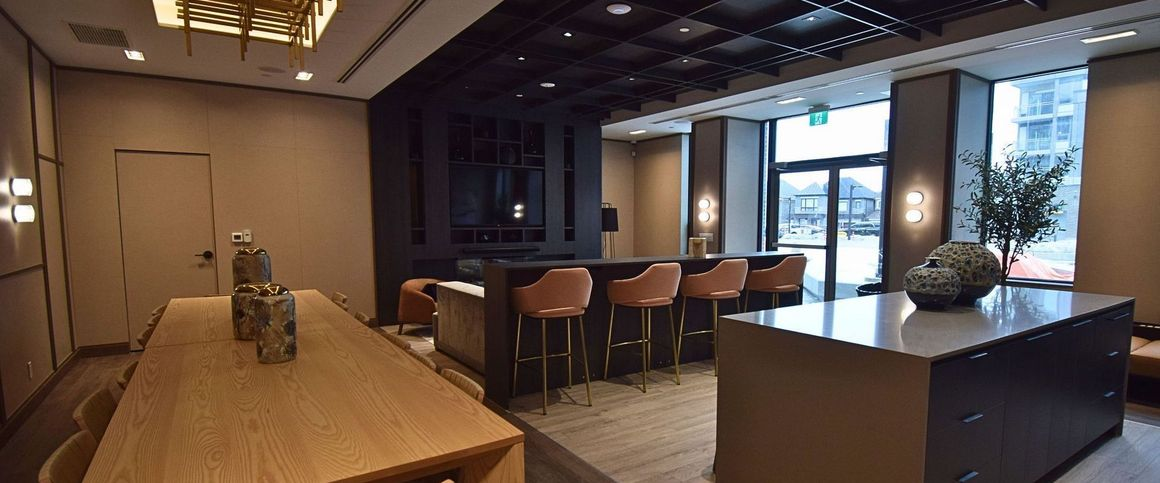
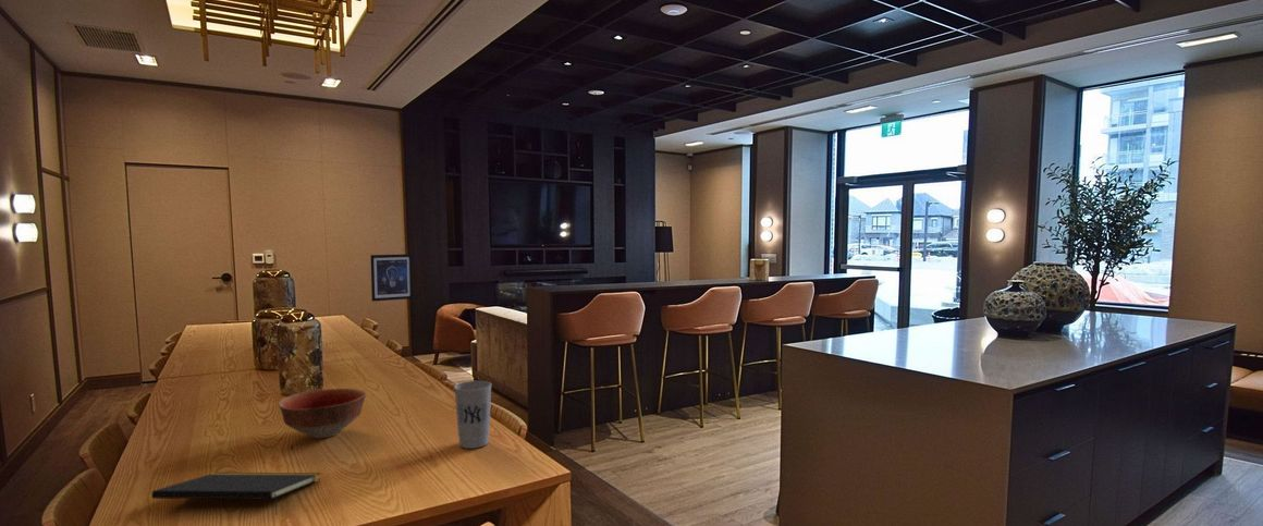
+ cup (473, 414)
+ notepad (242, 485)
+ wall art (392, 277)
+ bowl (323, 415)
